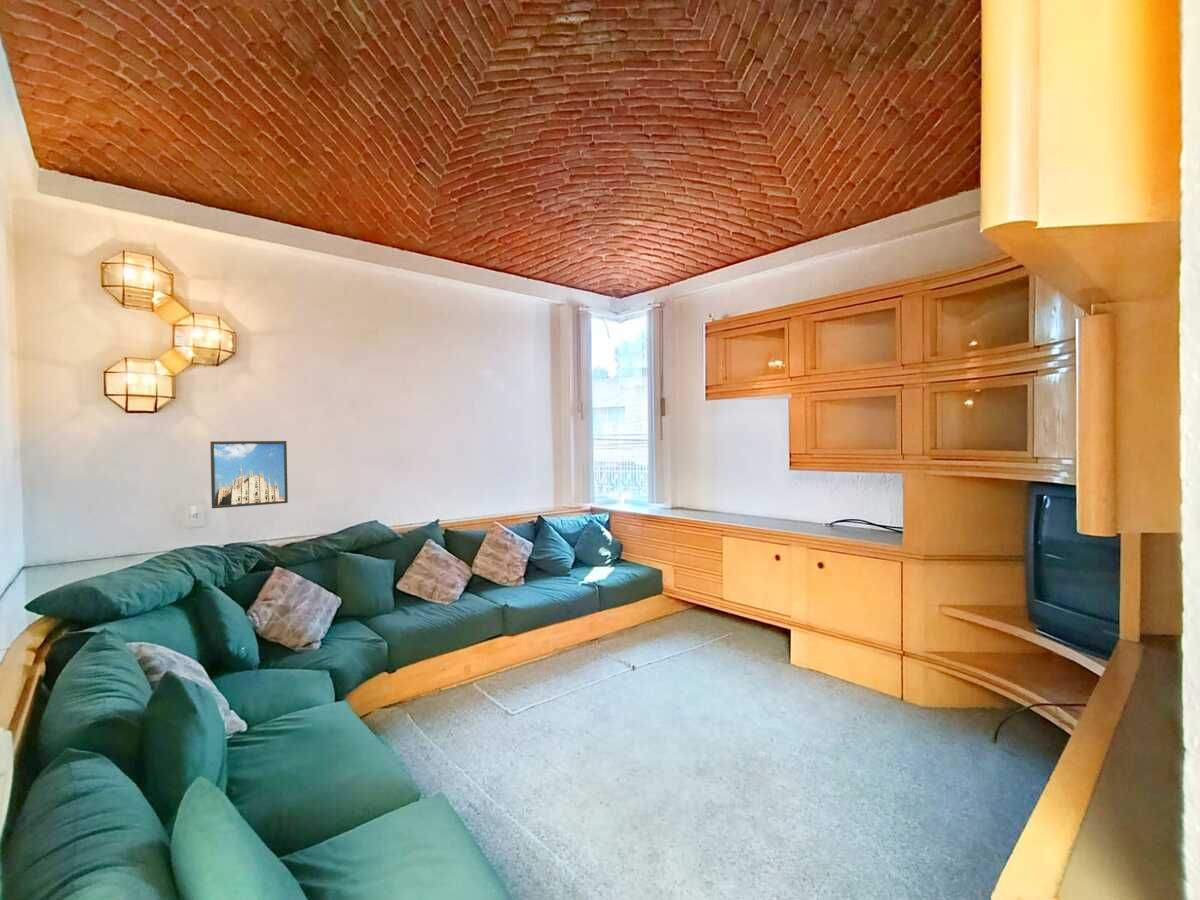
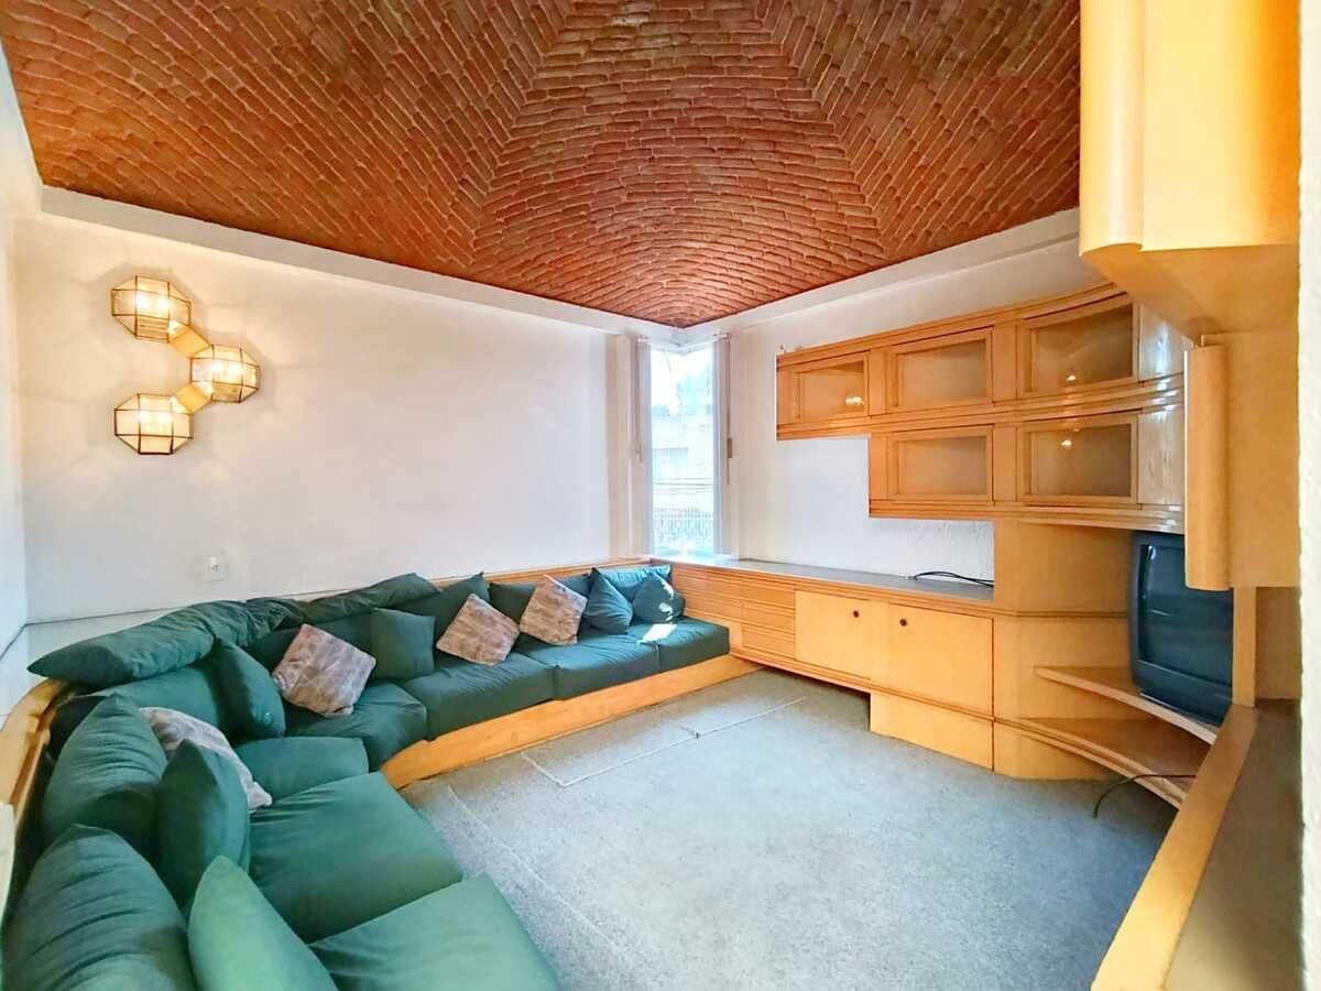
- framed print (250, 473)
